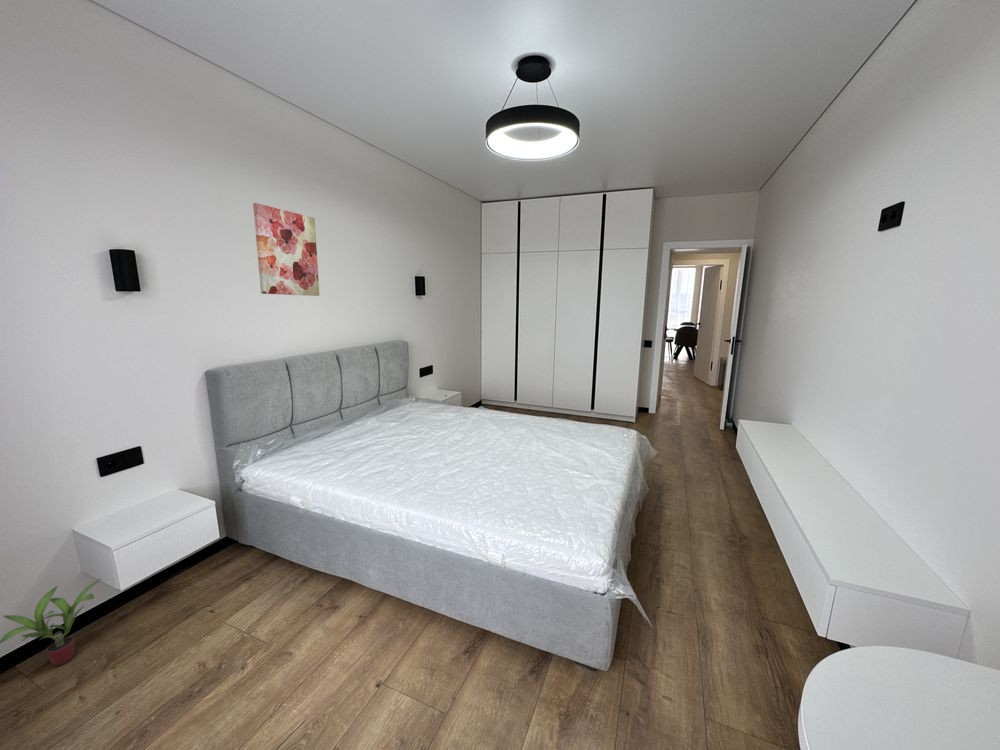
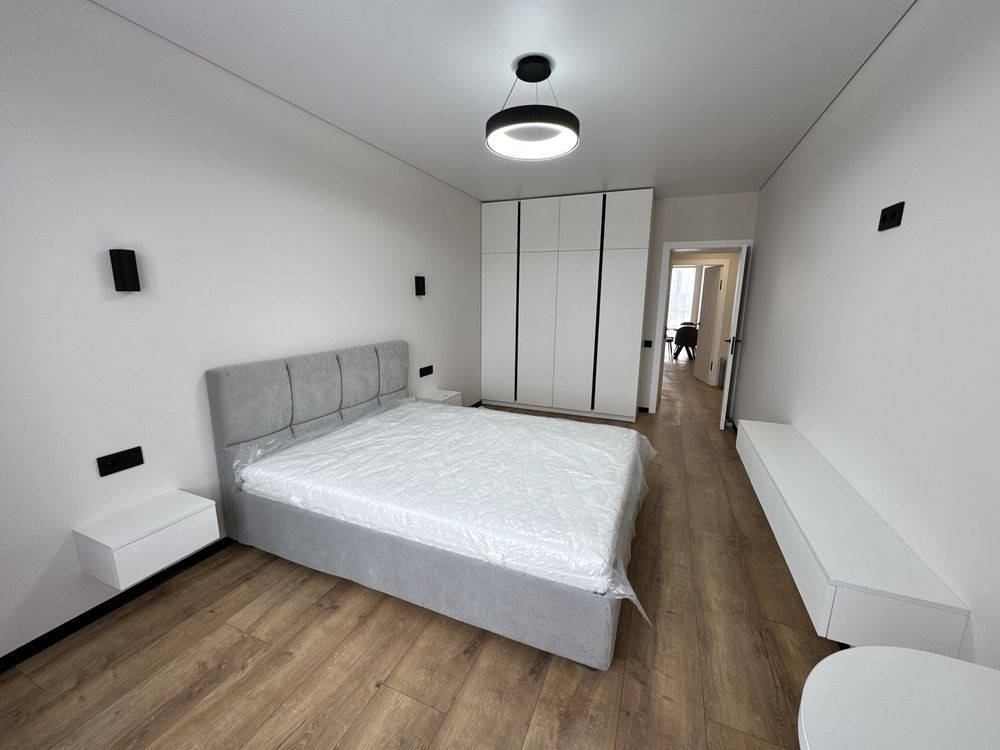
- potted plant (61, 631)
- wall art (289, 253)
